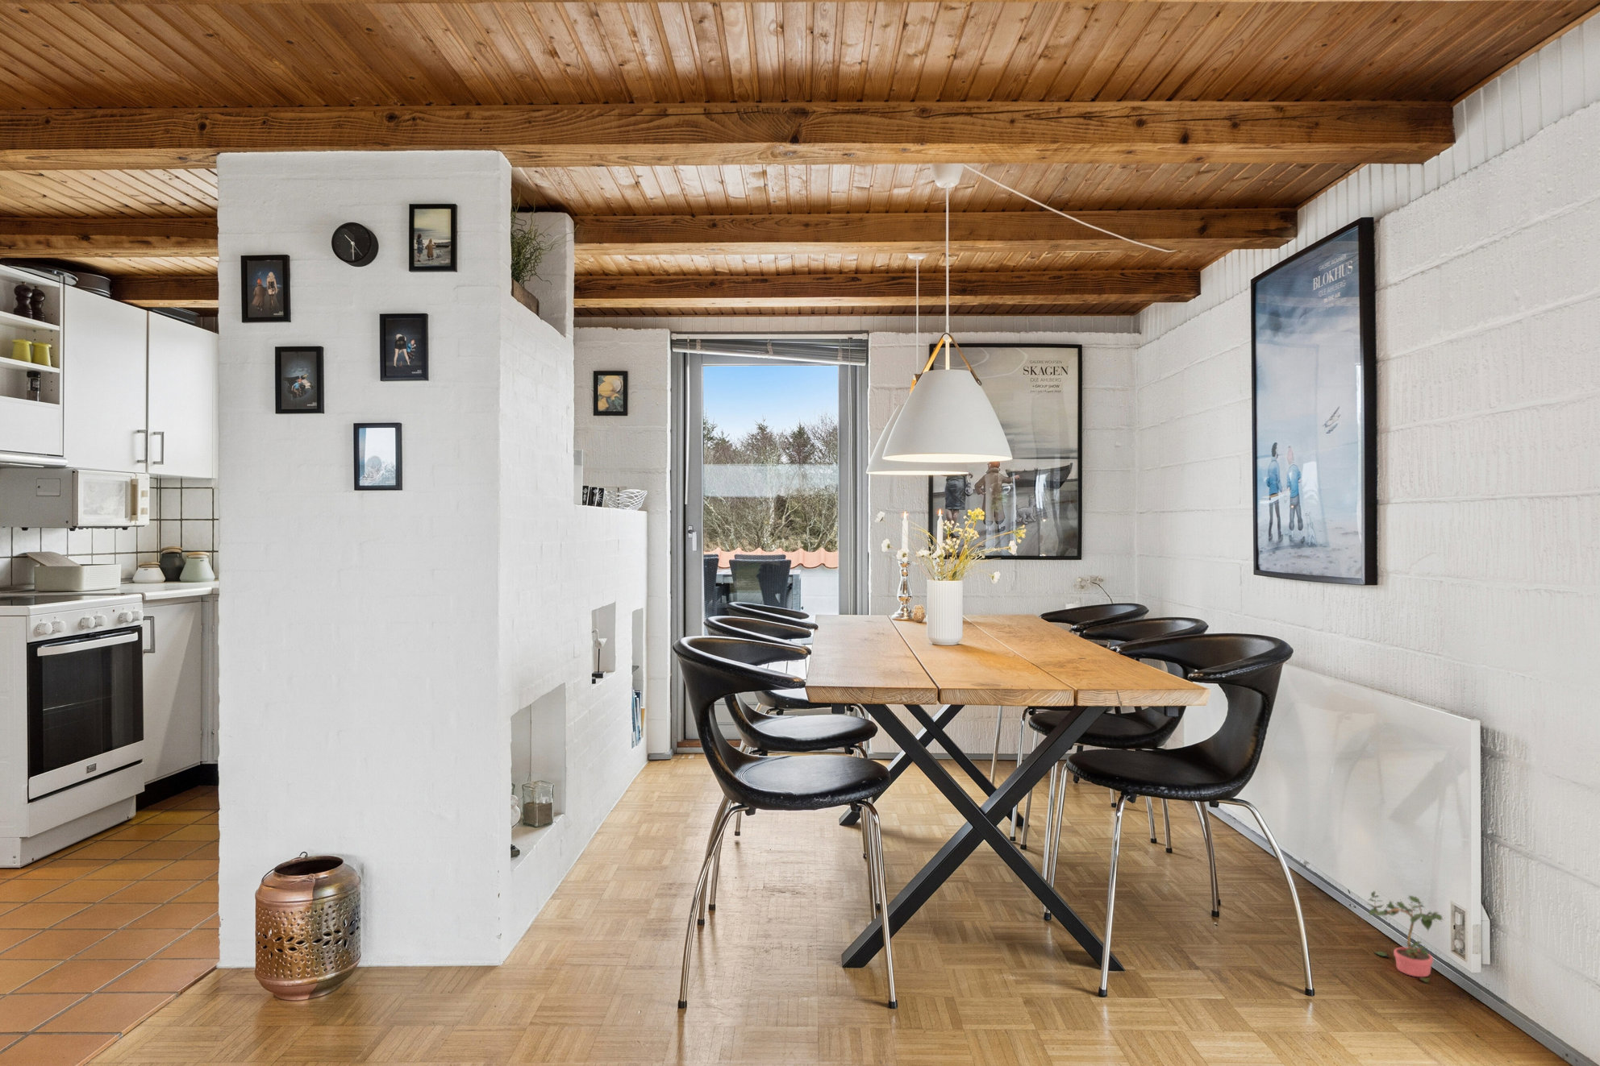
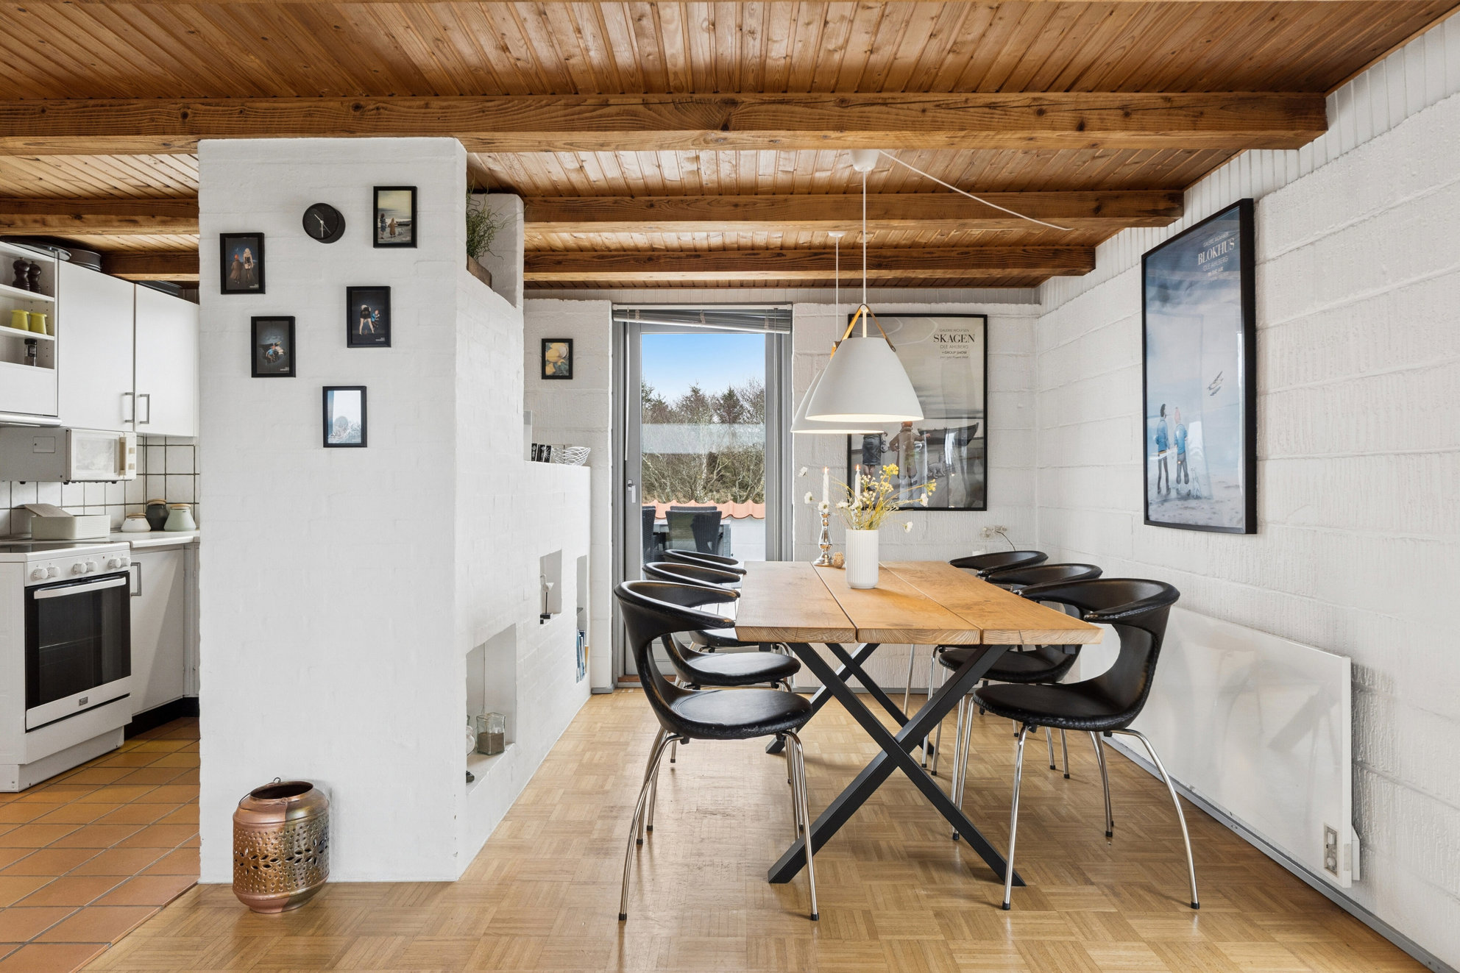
- potted plant (1410, 927)
